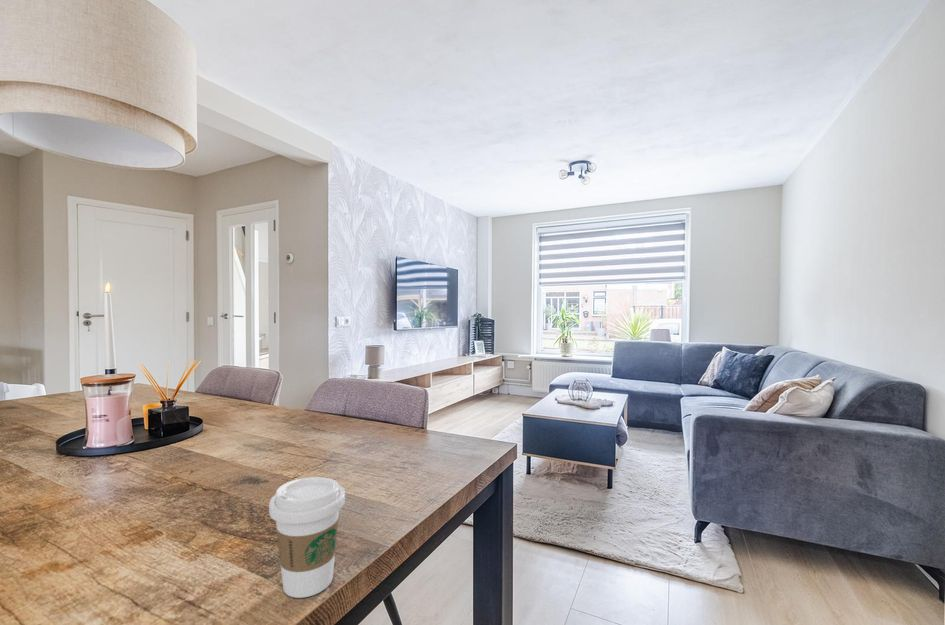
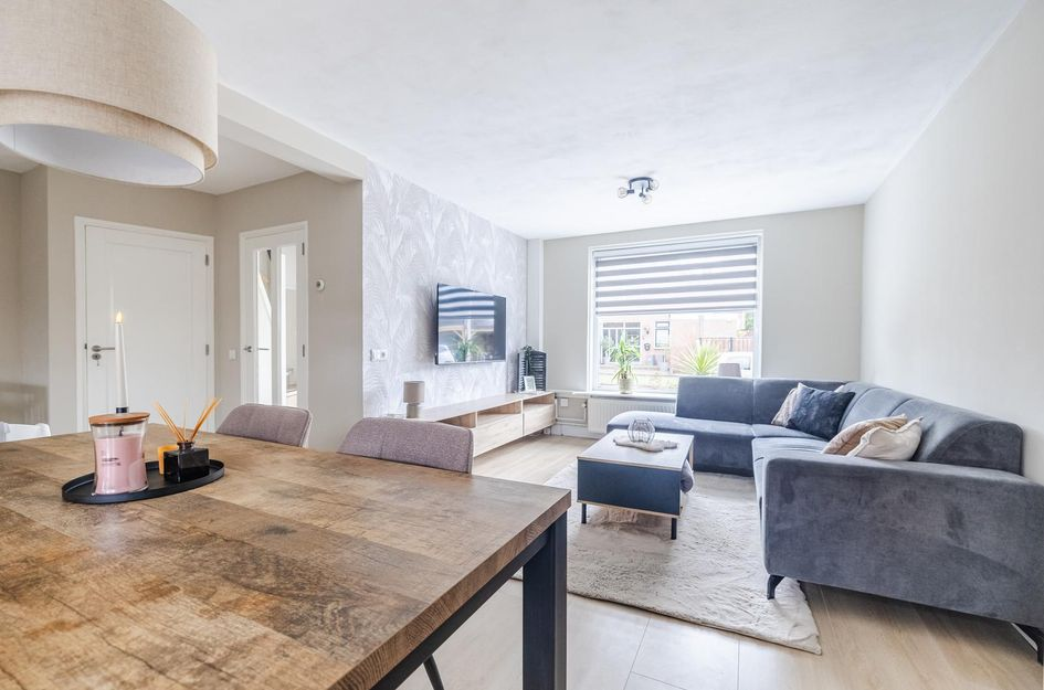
- coffee cup (308, 534)
